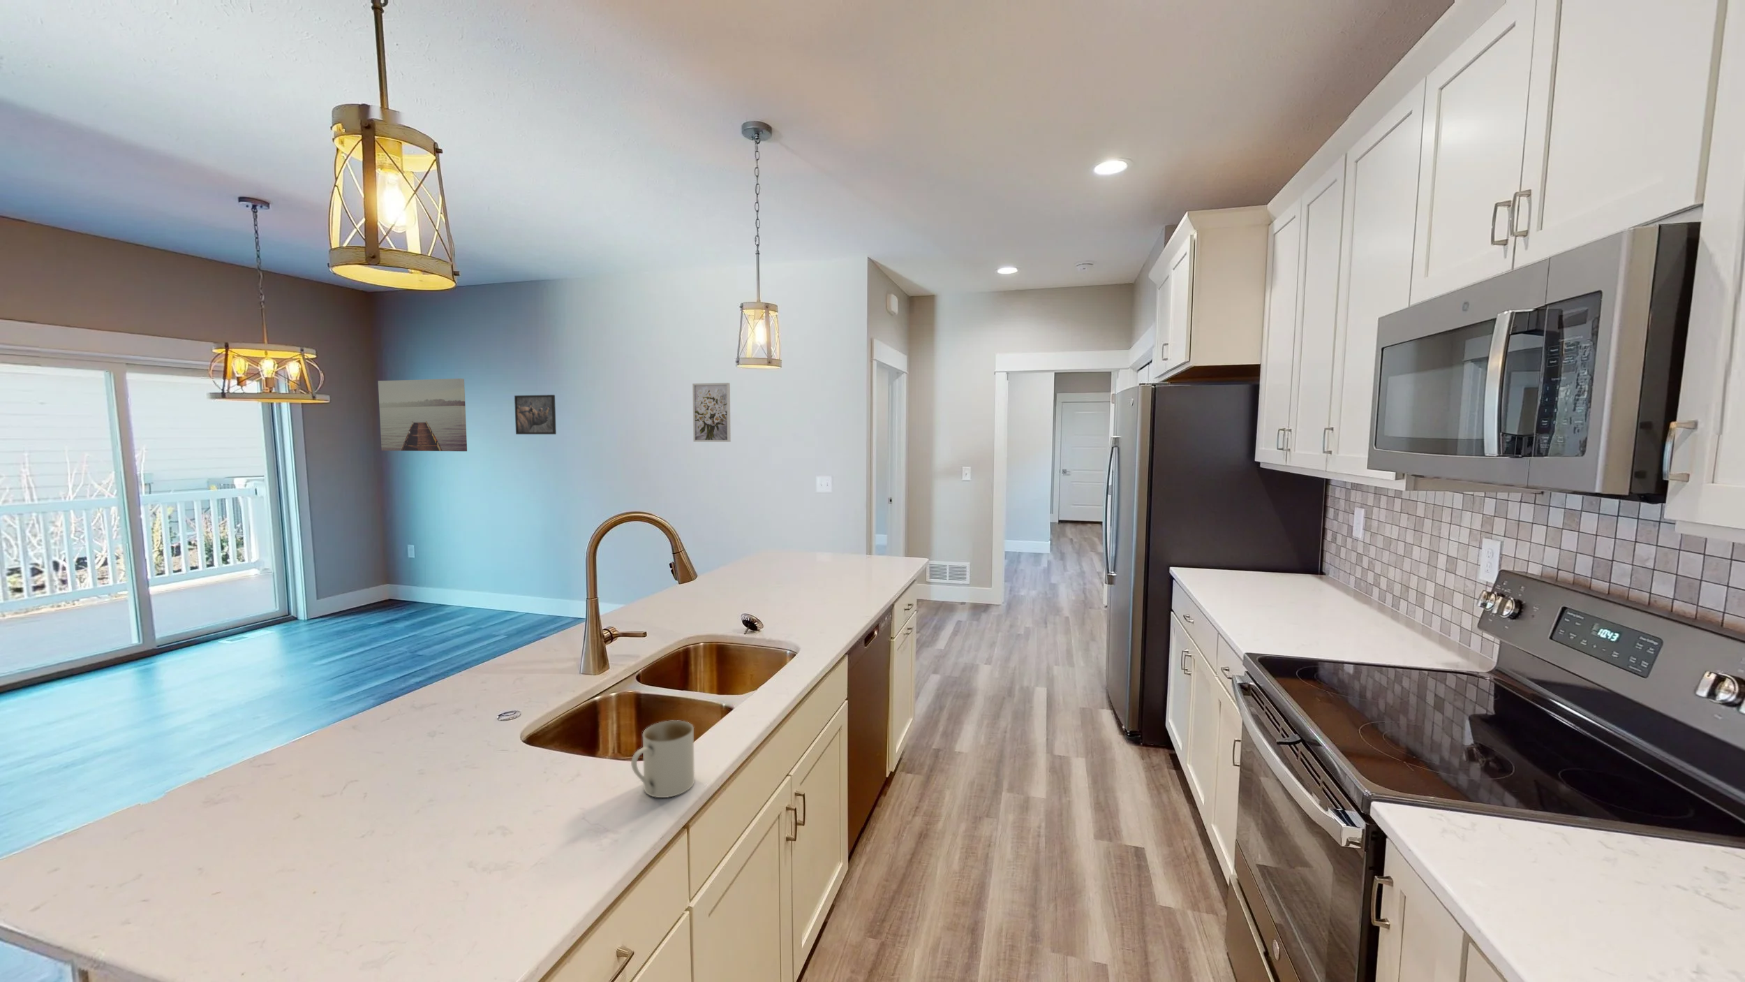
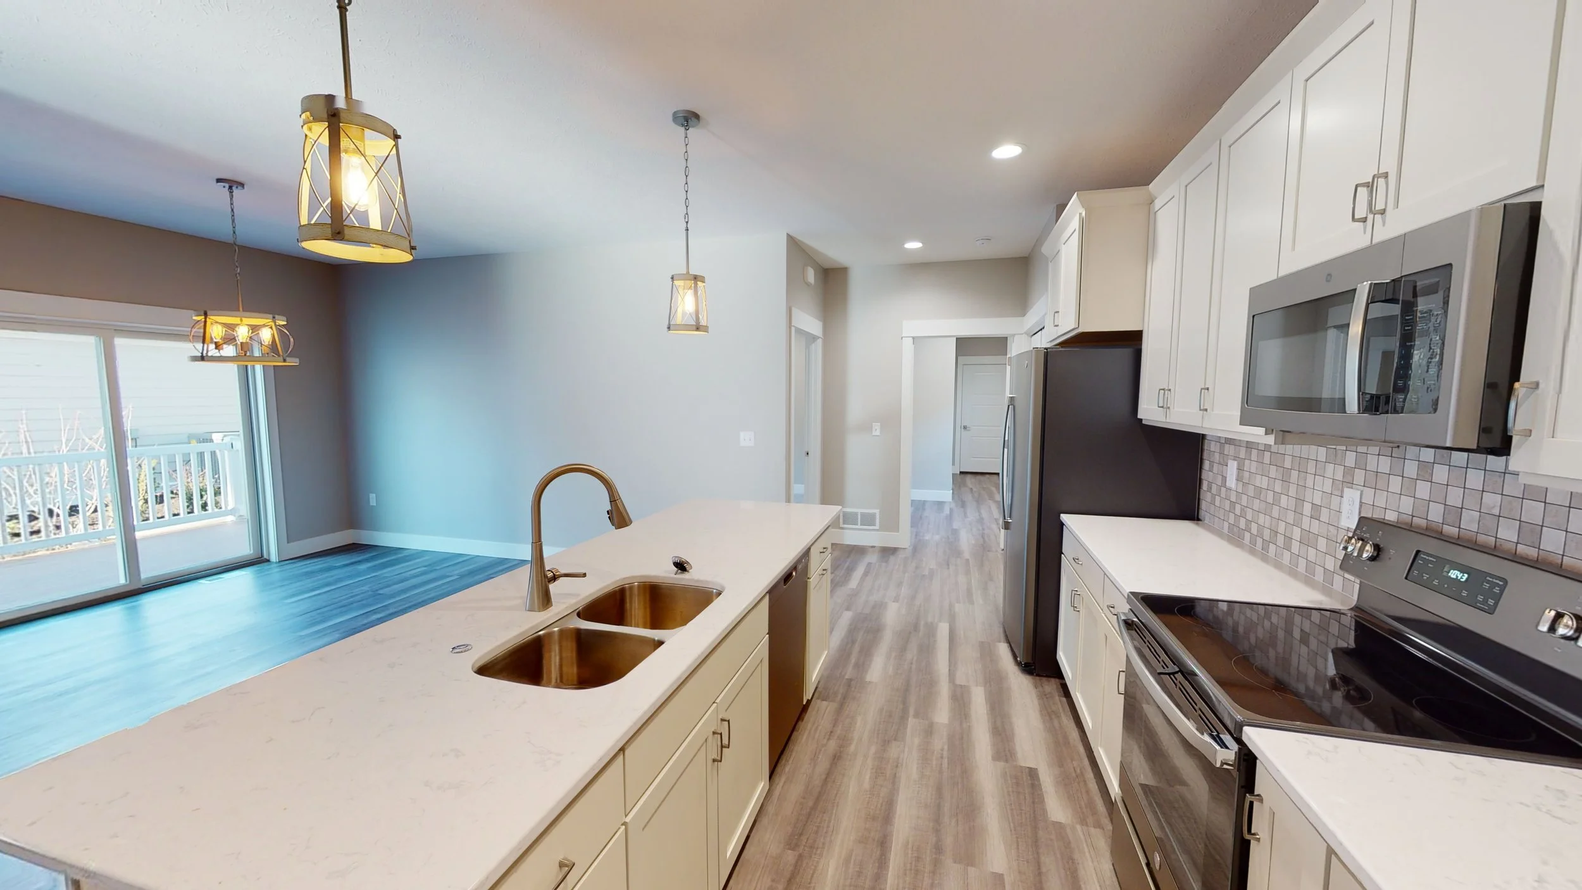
- wall art (422, 415)
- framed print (535, 414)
- wall art (711, 412)
- mug (660, 763)
